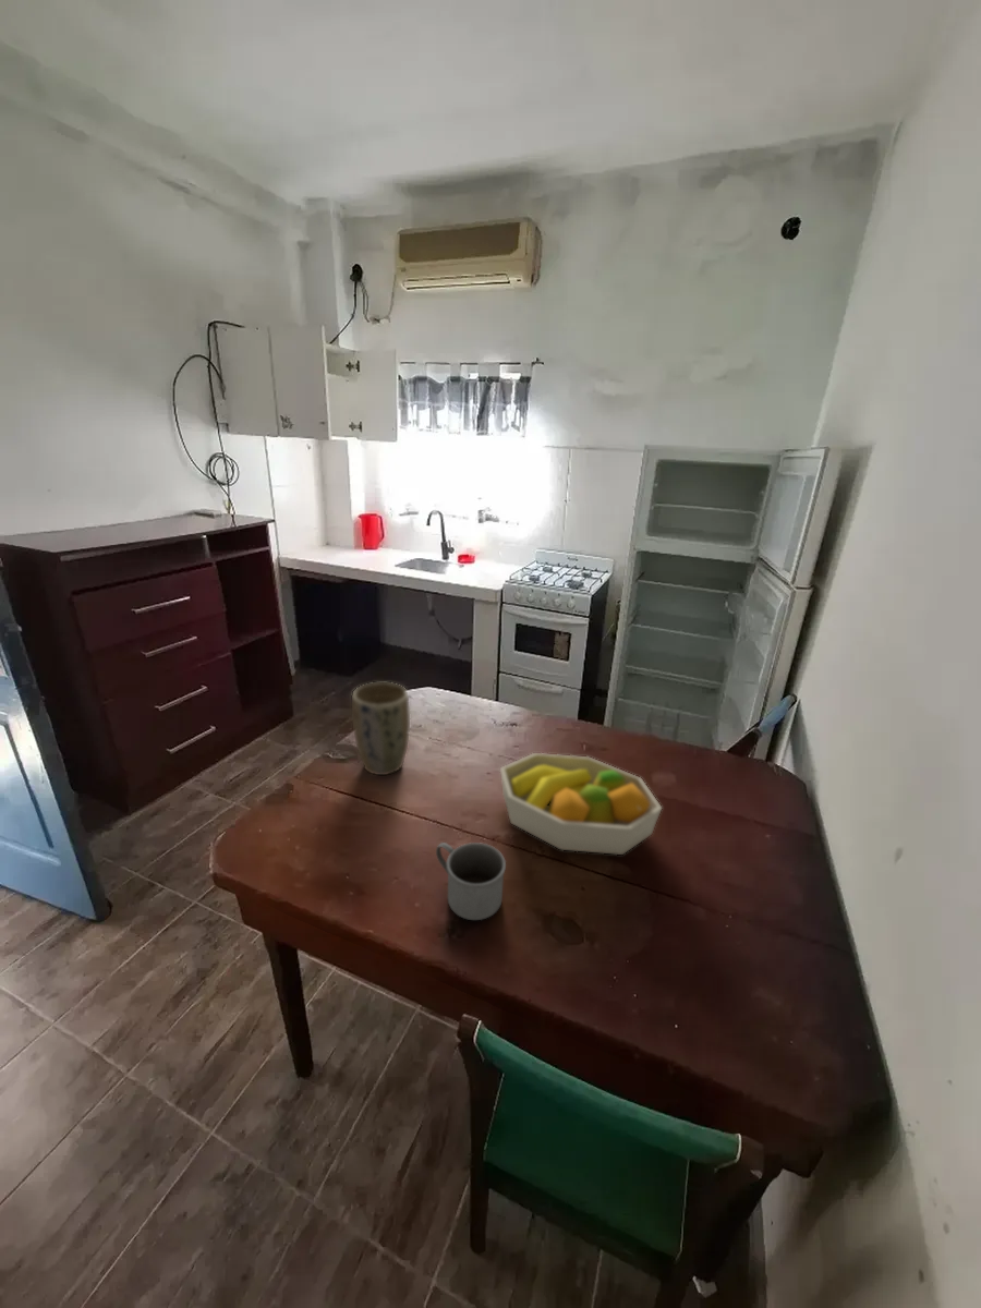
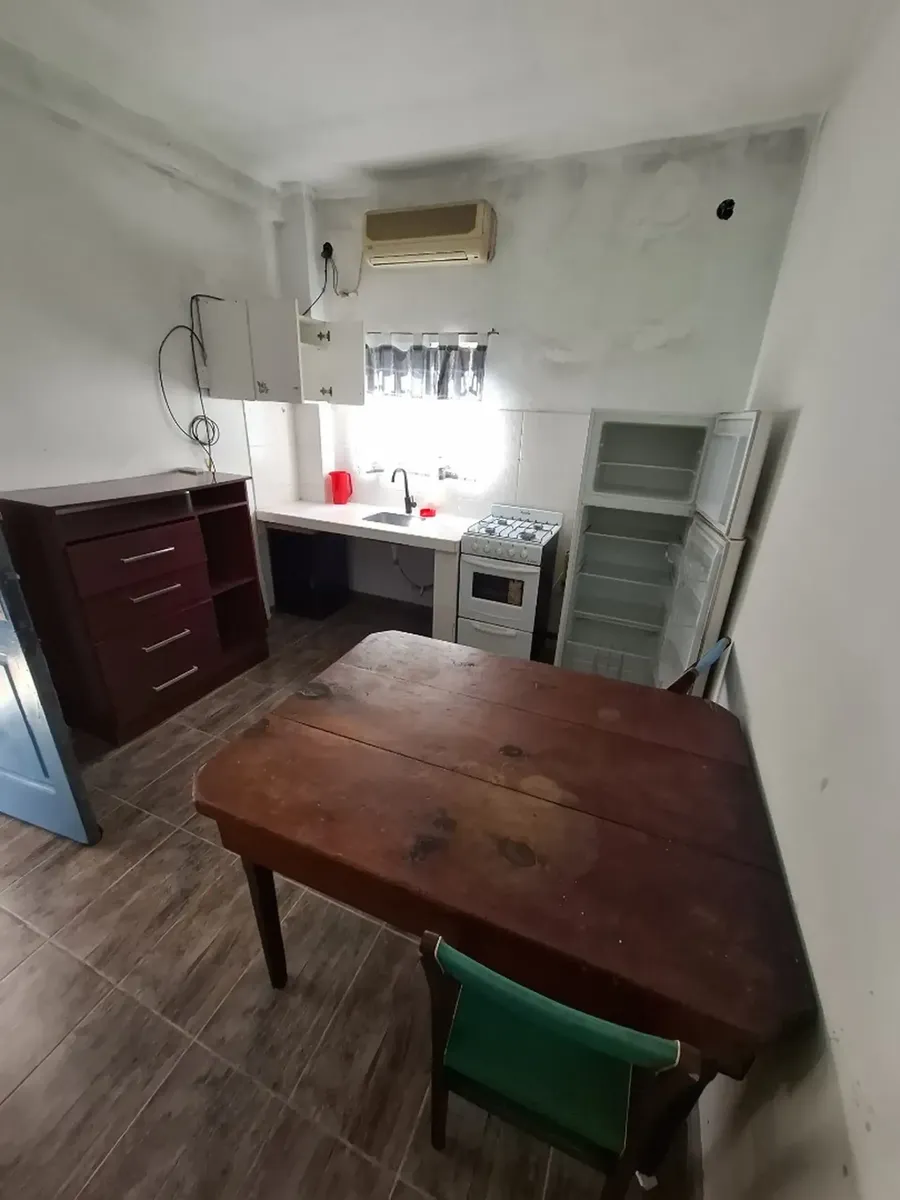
- fruit bowl (576, 796)
- plant pot (382, 729)
- mug (471, 879)
